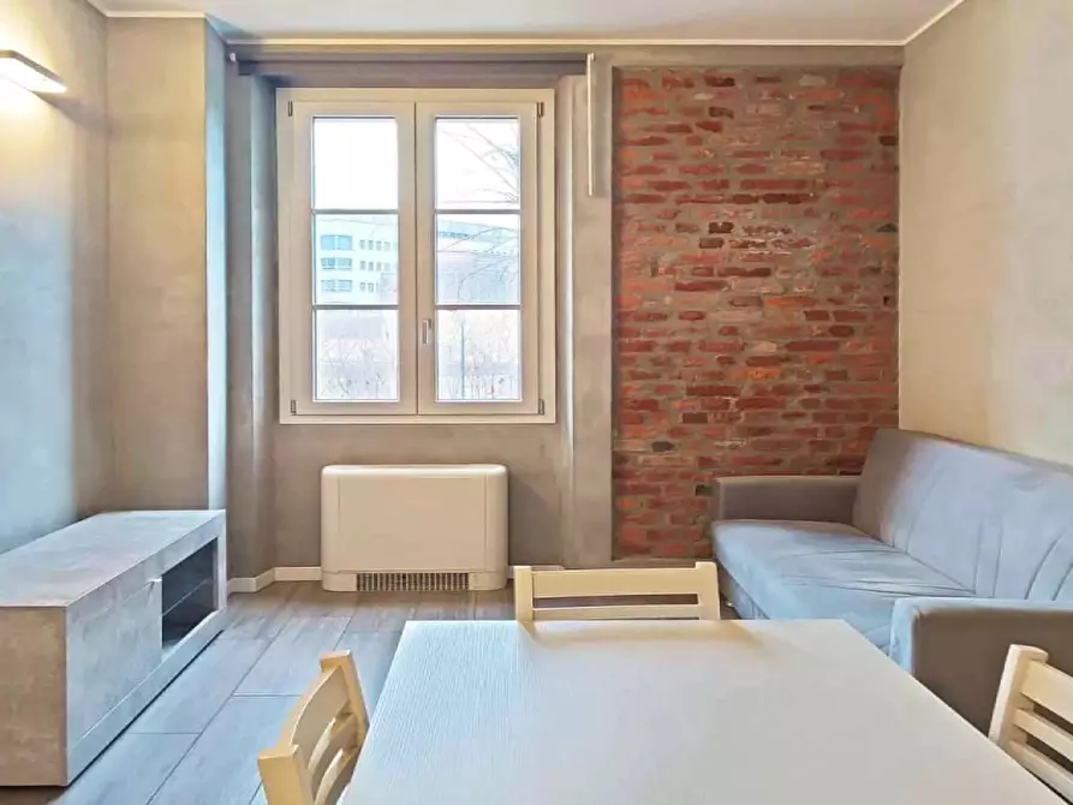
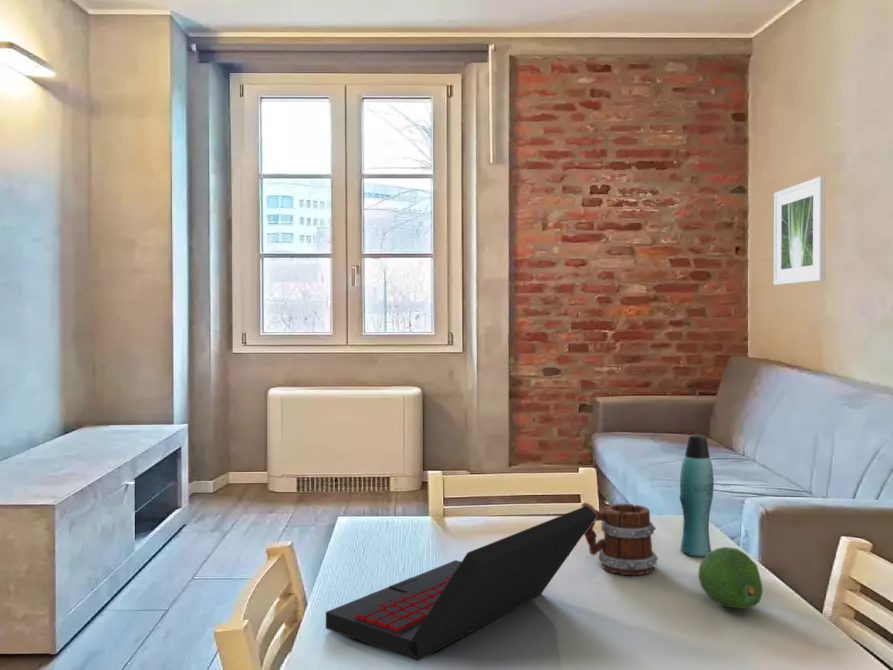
+ mug (619, 535)
+ laptop (465, 566)
+ bottle (696, 494)
+ fruit (731, 579)
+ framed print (797, 234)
